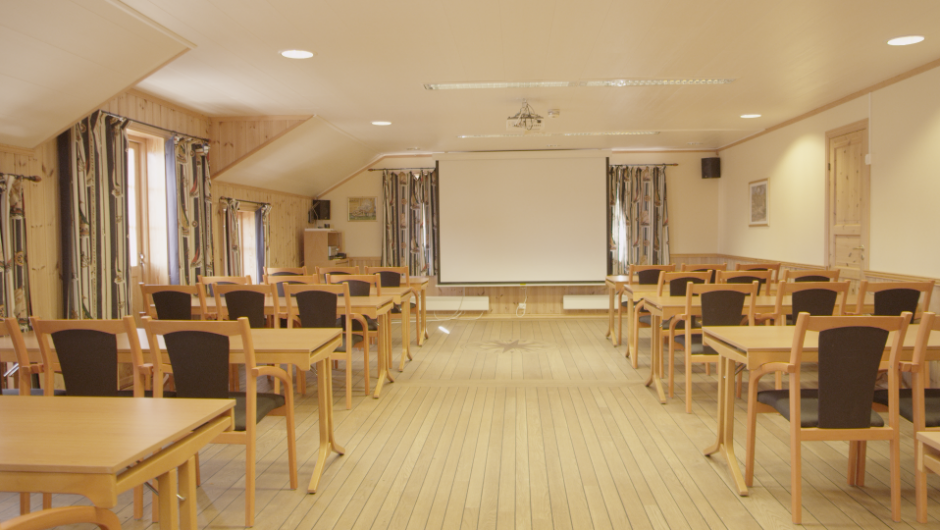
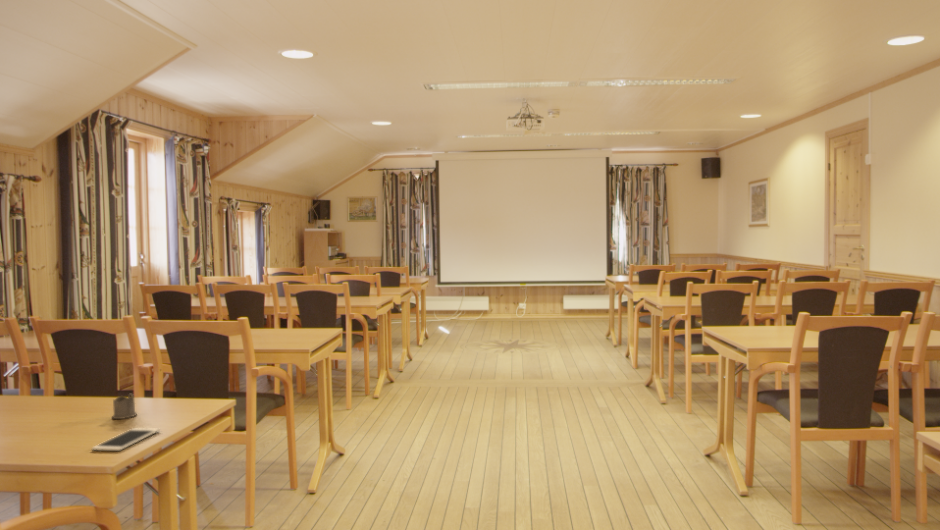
+ tea glass holder (124, 401)
+ cell phone (127, 438)
